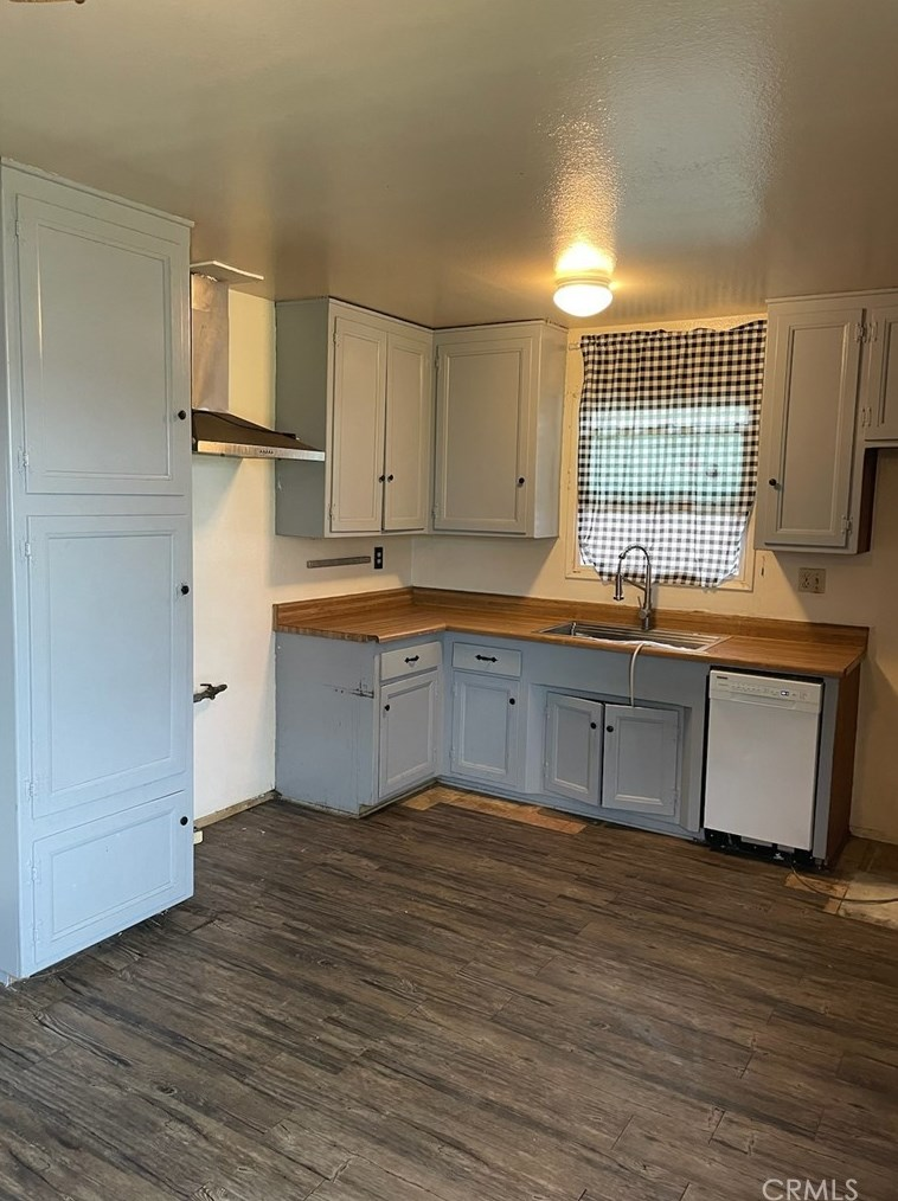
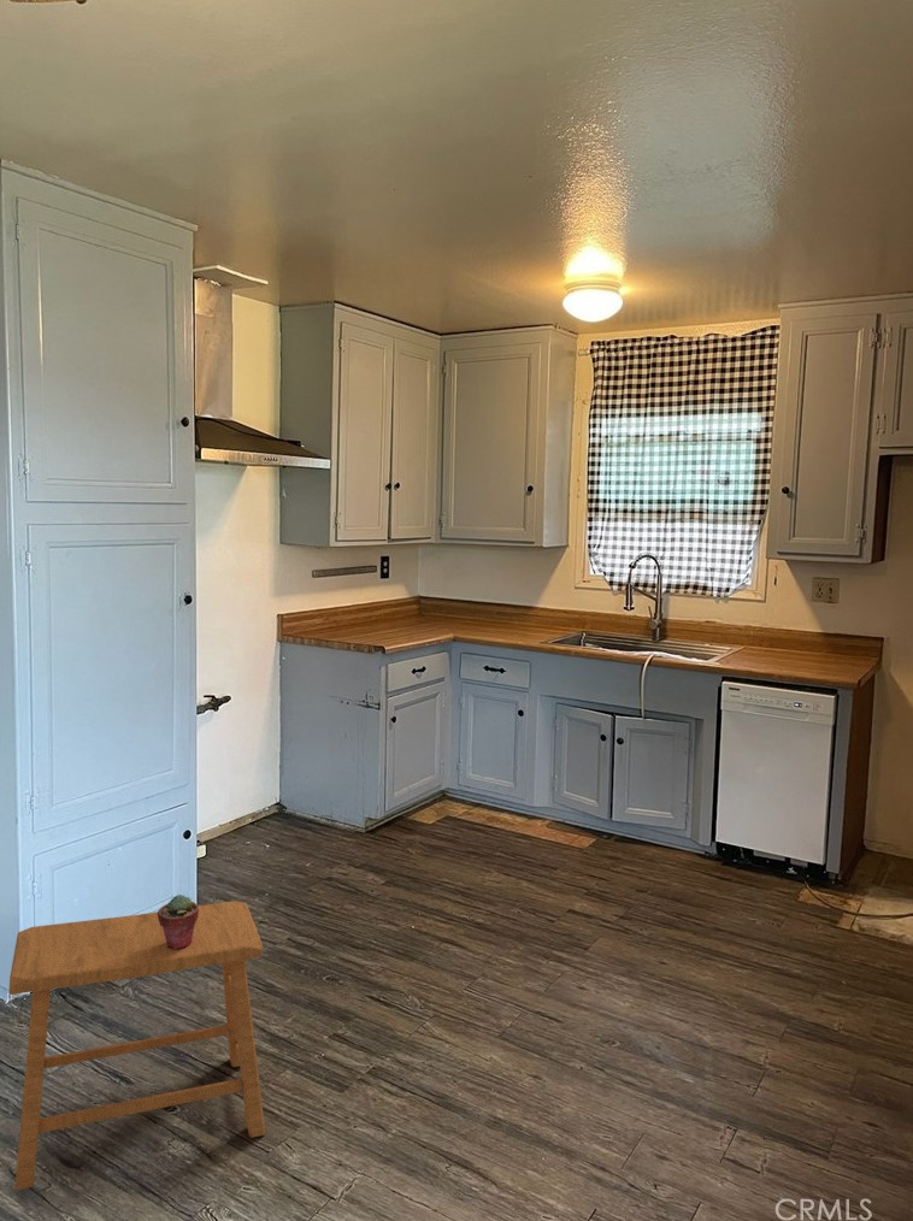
+ stool (143, 1039)
+ potted succulent (178, 918)
